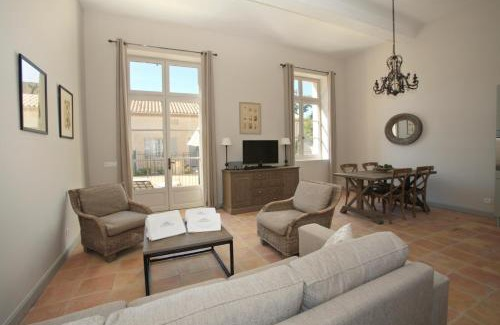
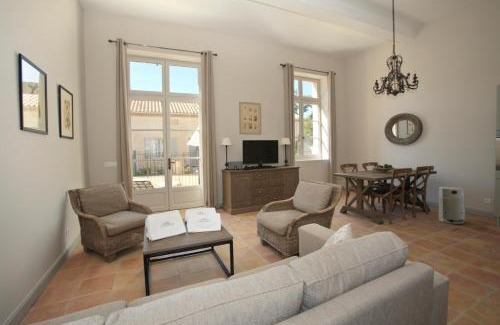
+ air purifier (451, 204)
